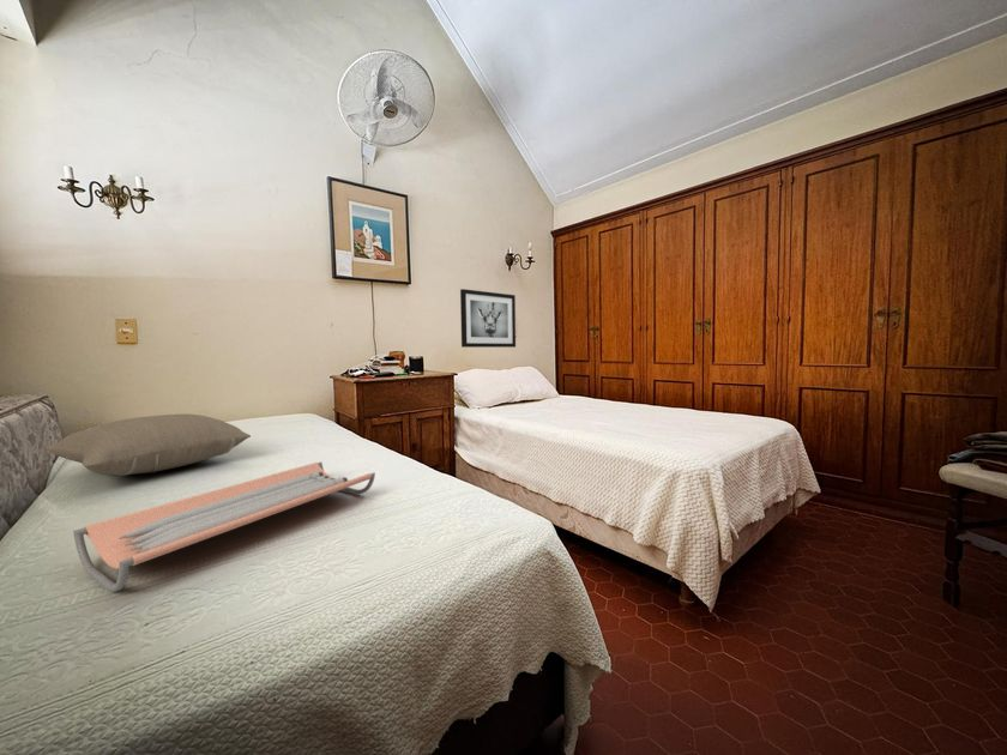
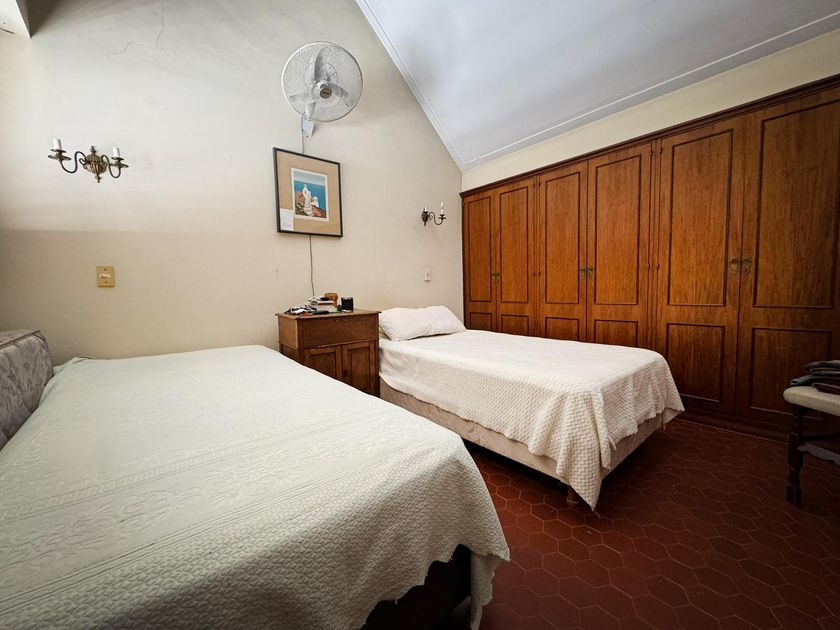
- tray (253, 509)
- wall art (489, 319)
- pillow (153, 442)
